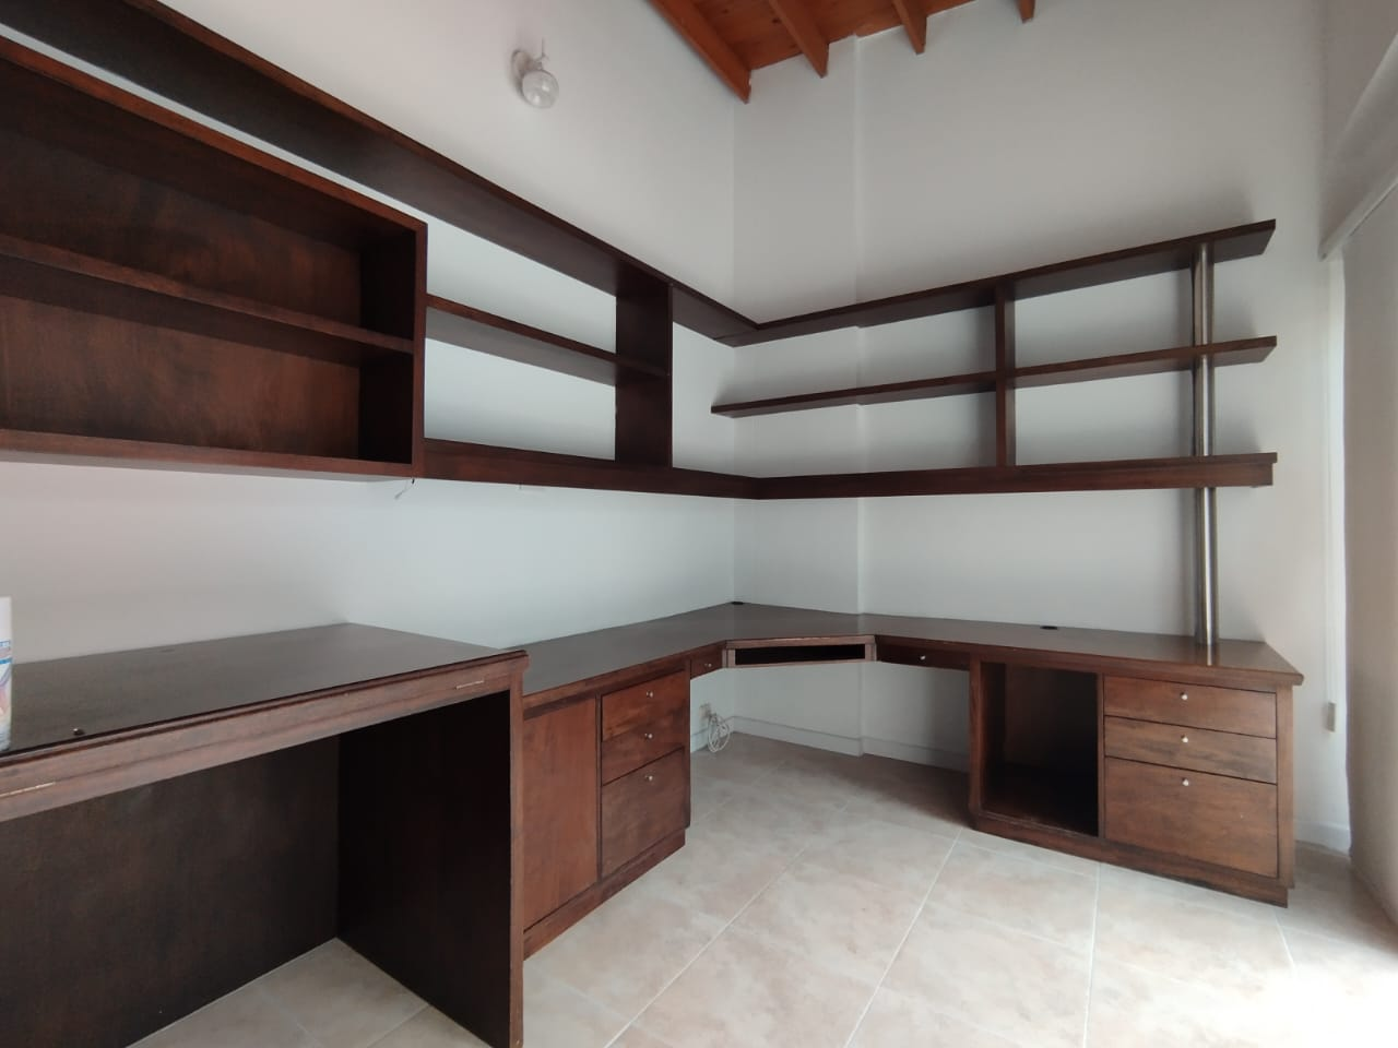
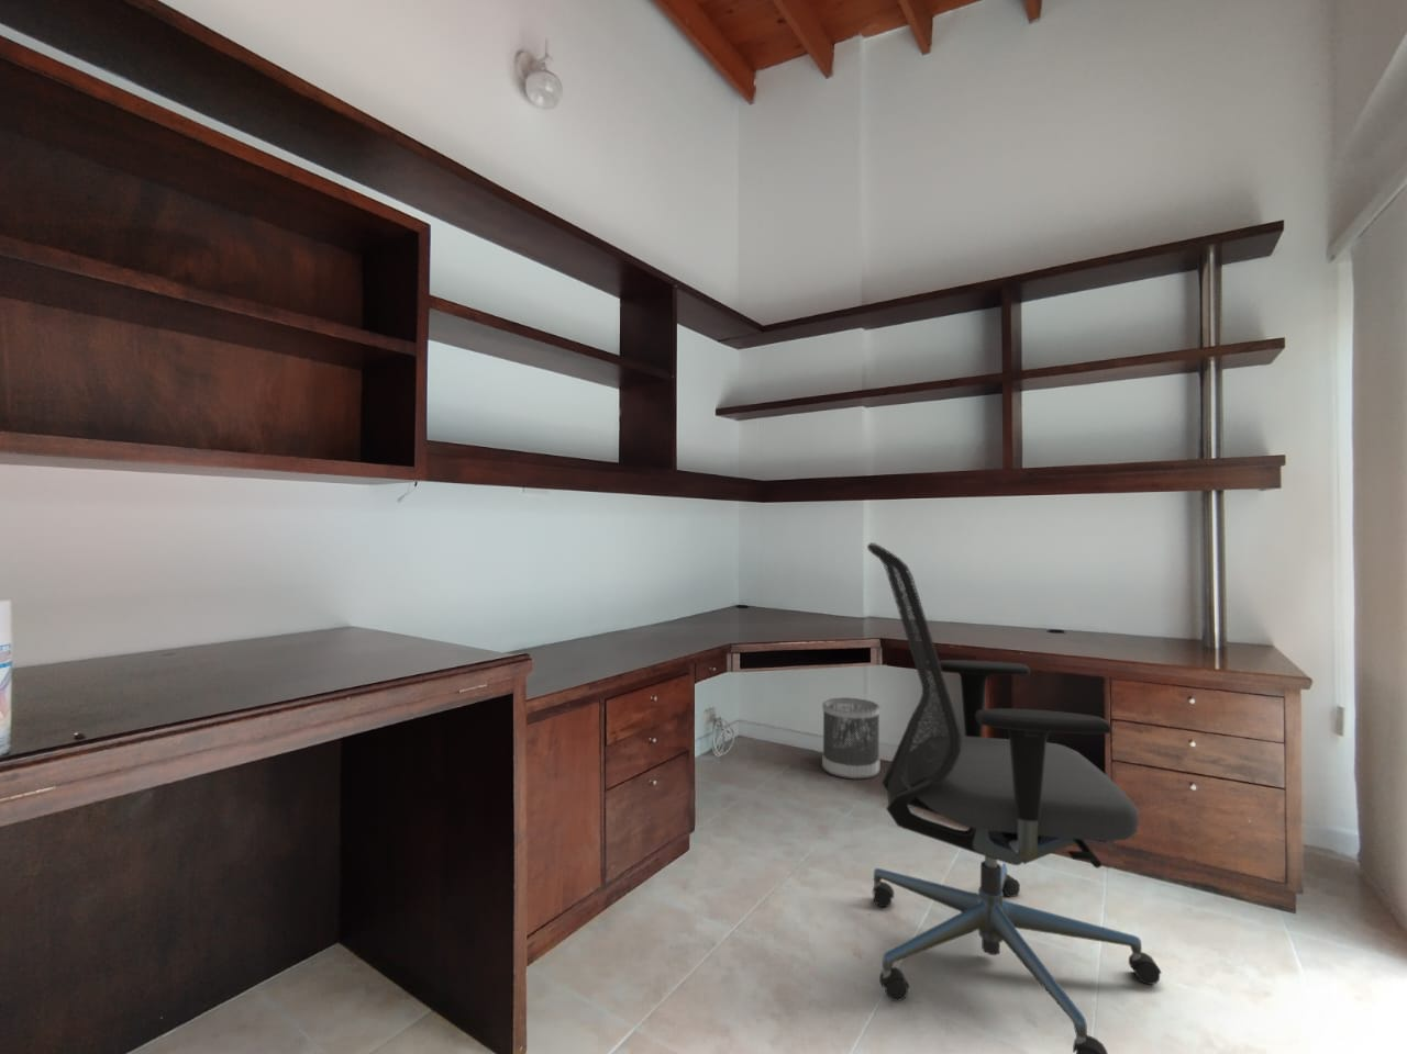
+ wastebasket (851, 735)
+ office chair (1006, 750)
